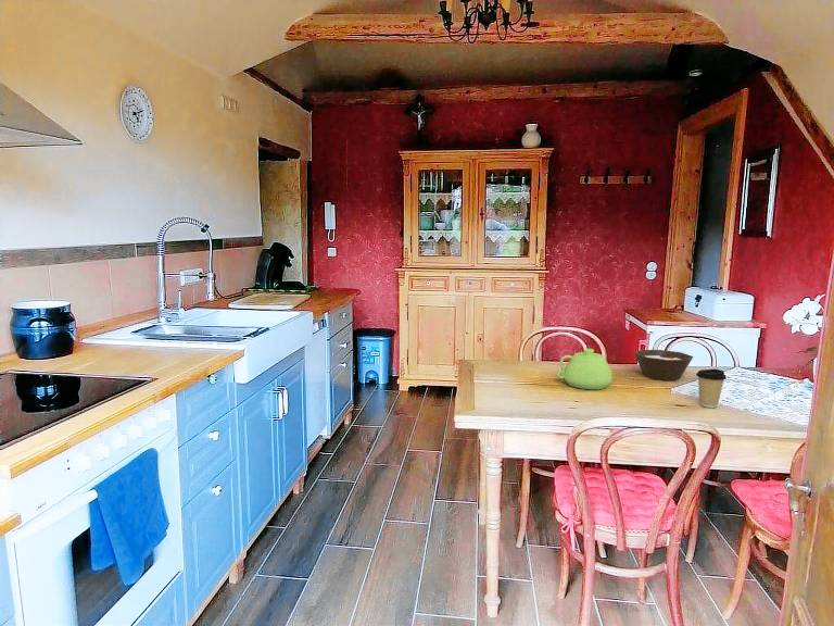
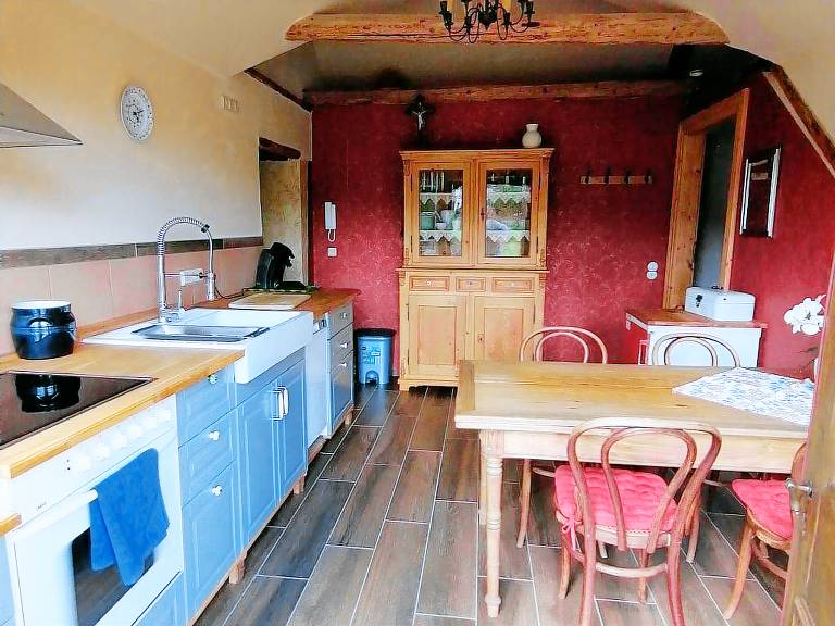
- bowl (662, 365)
- coffee cup (709, 388)
- teapot (584, 366)
